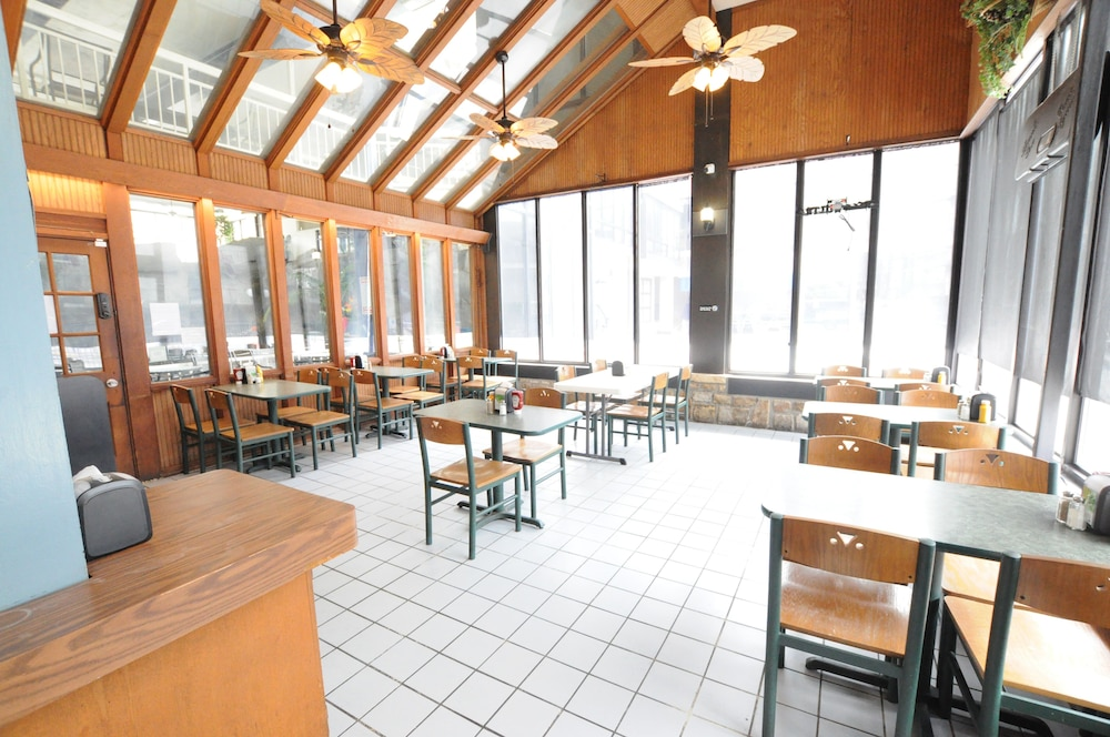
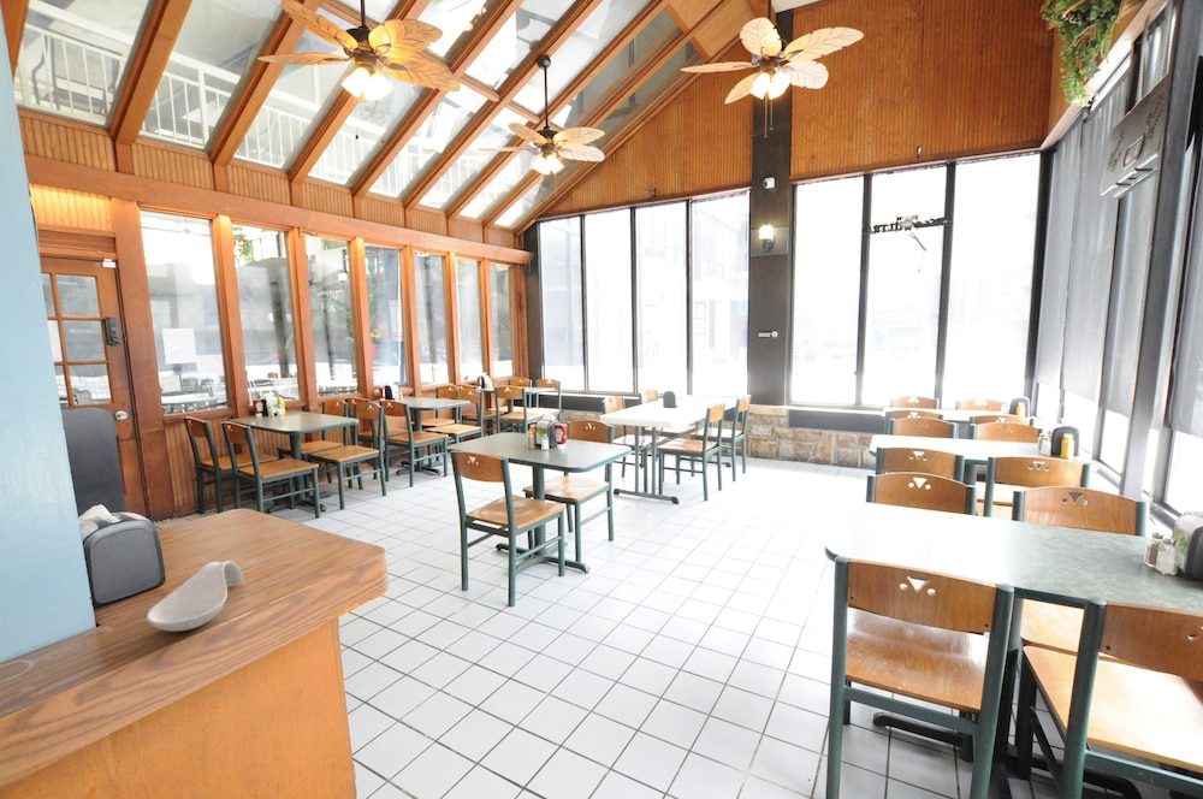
+ spoon rest (203, 591)
